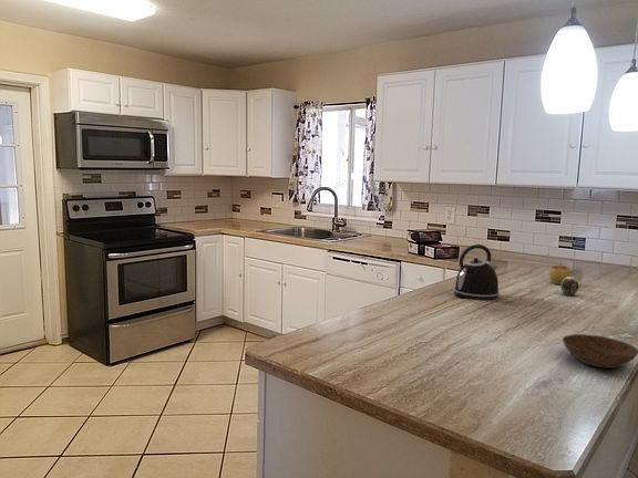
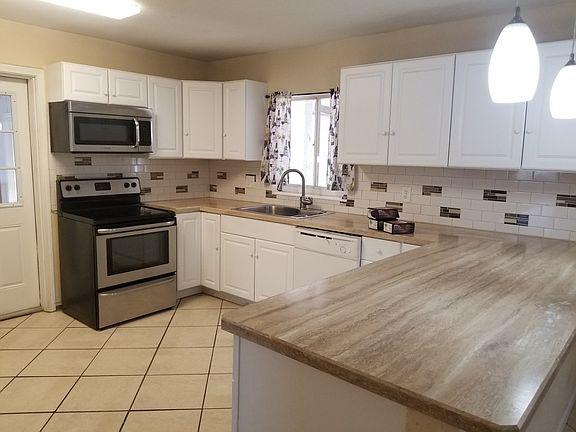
- apple (559, 272)
- bowl (598, 353)
- decorative egg (569, 285)
- kettle (477, 270)
